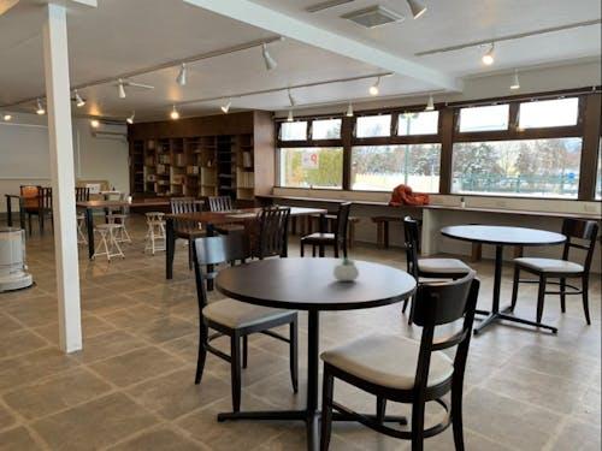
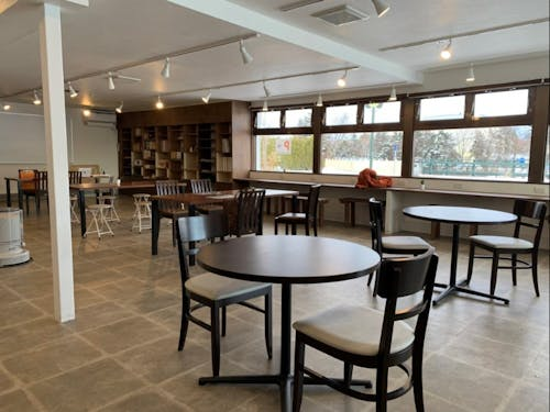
- succulent planter (346, 268)
